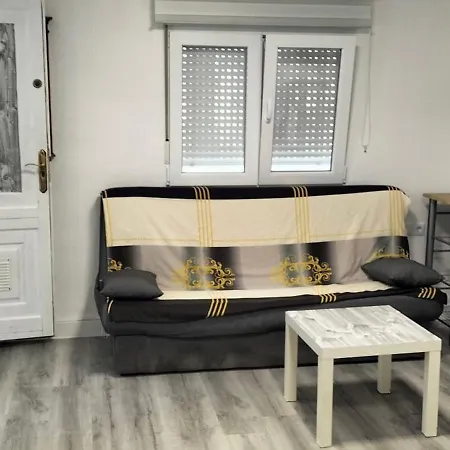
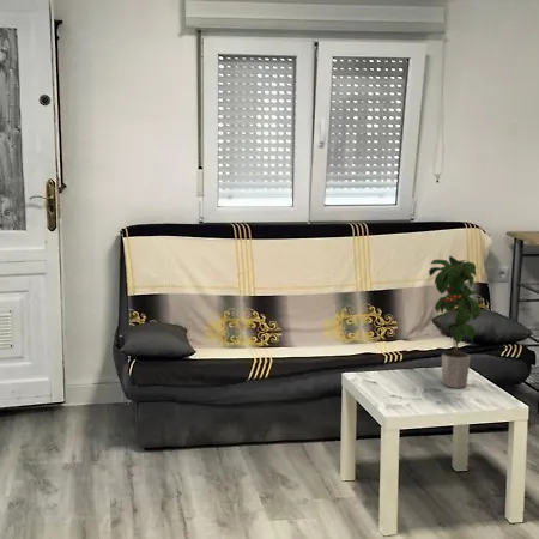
+ potted plant (454, 322)
